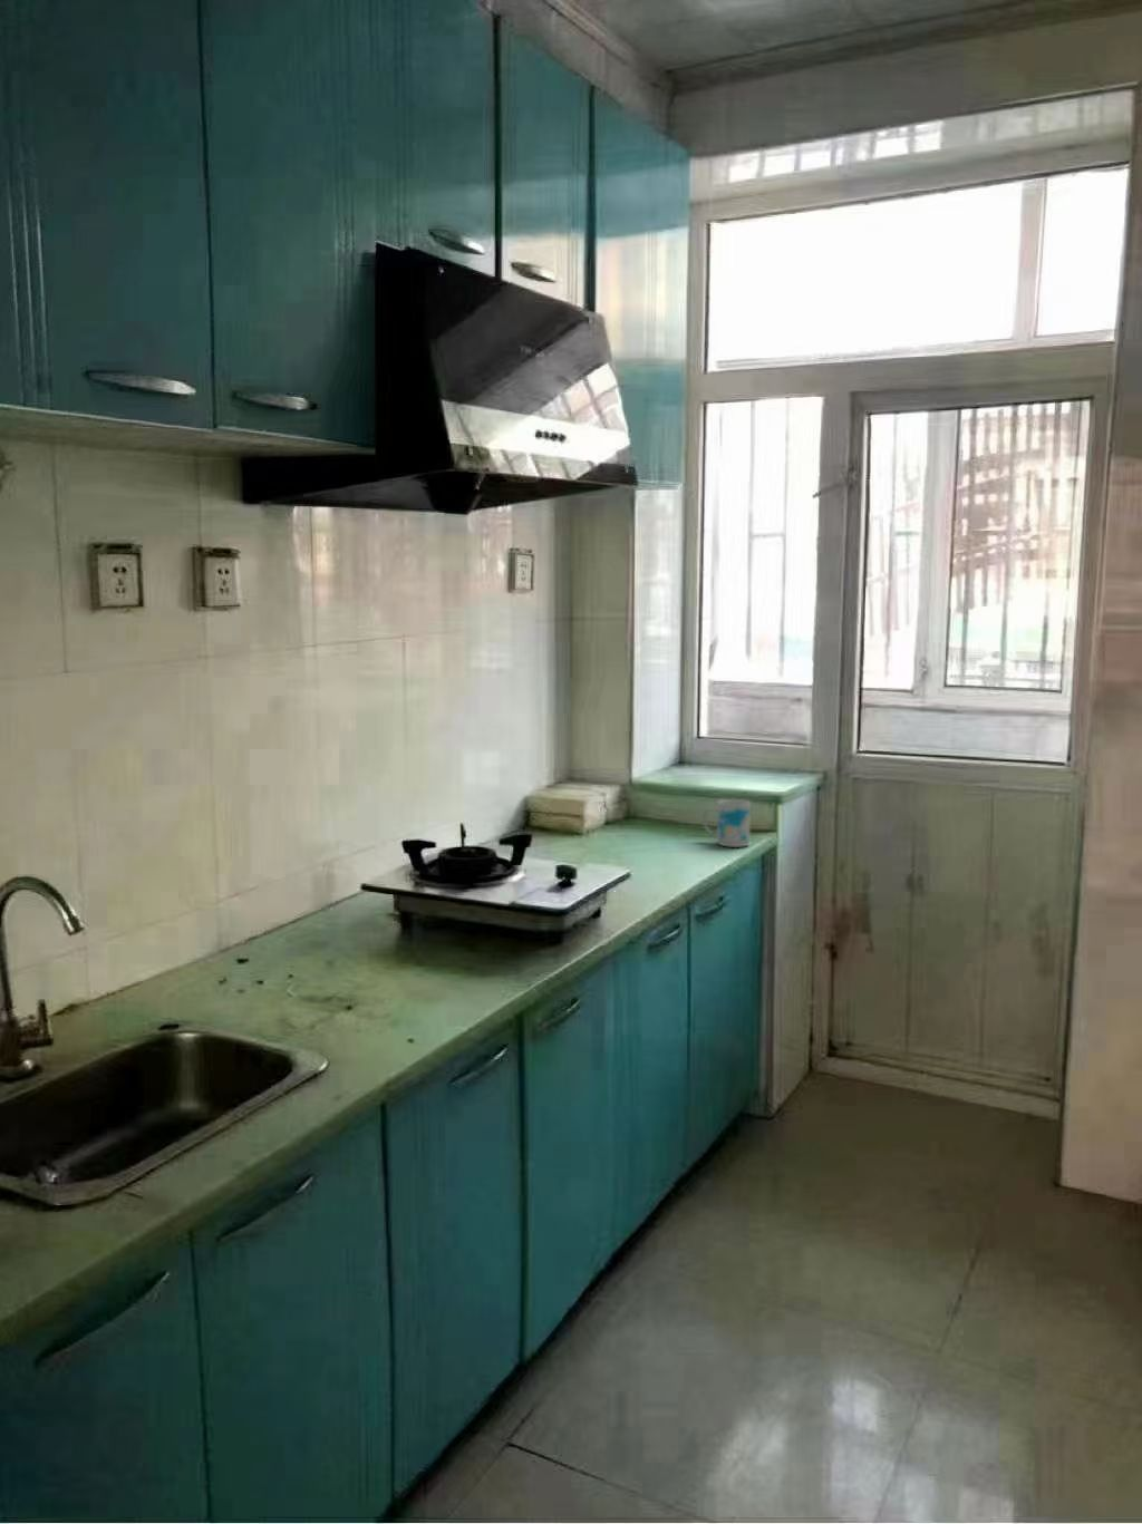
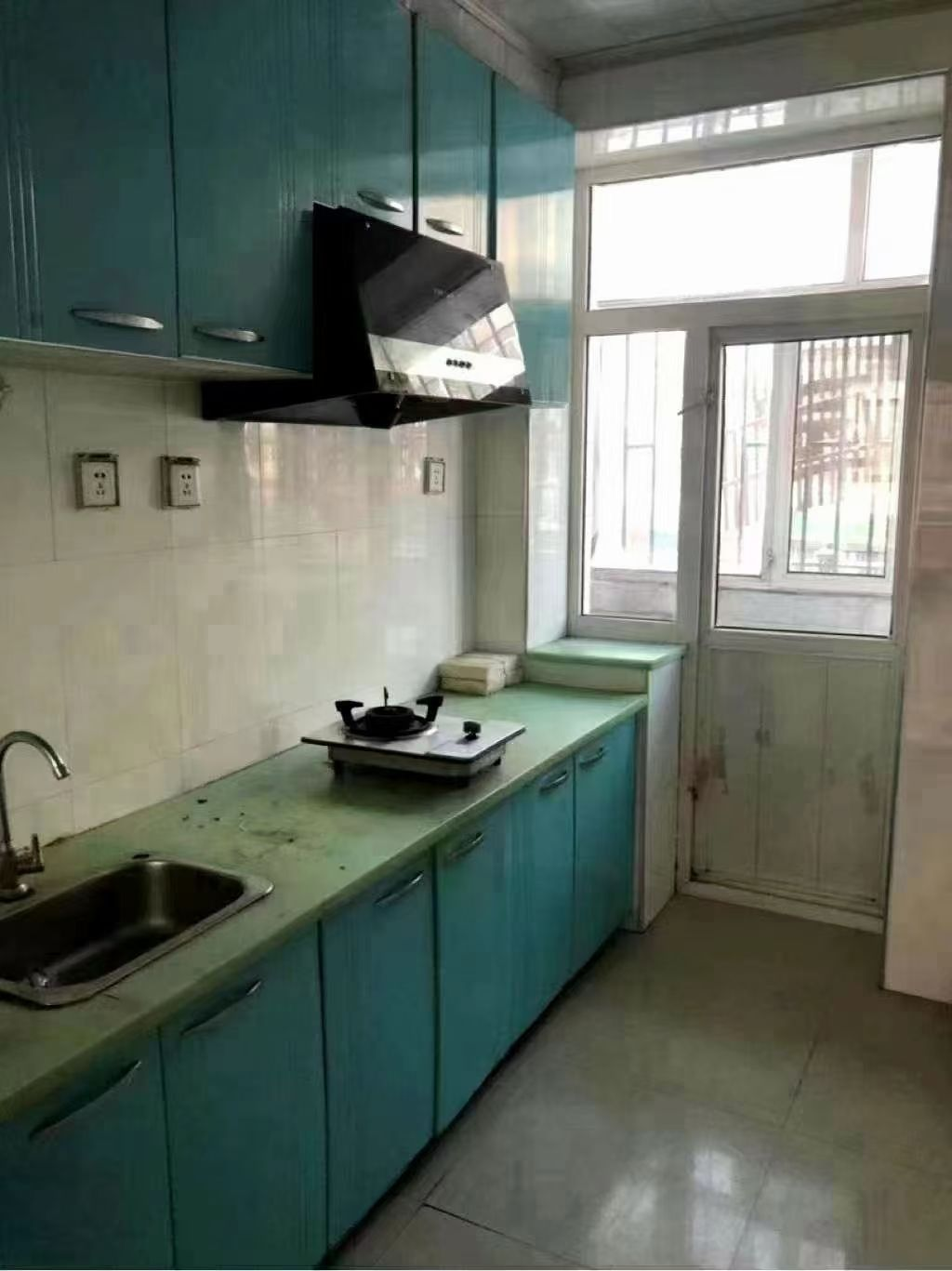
- mug (725, 821)
